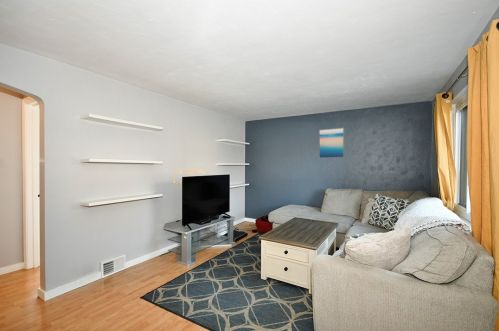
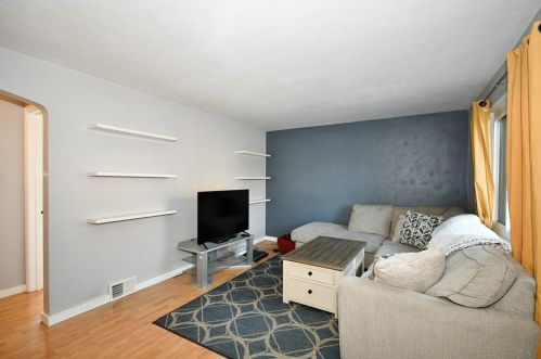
- wall art (331, 143)
